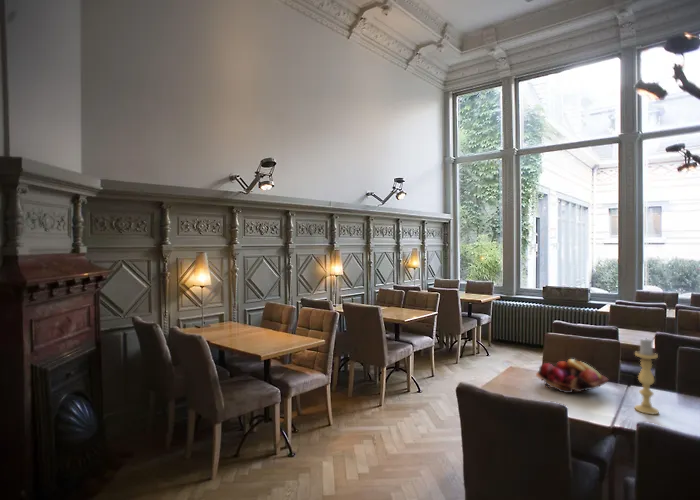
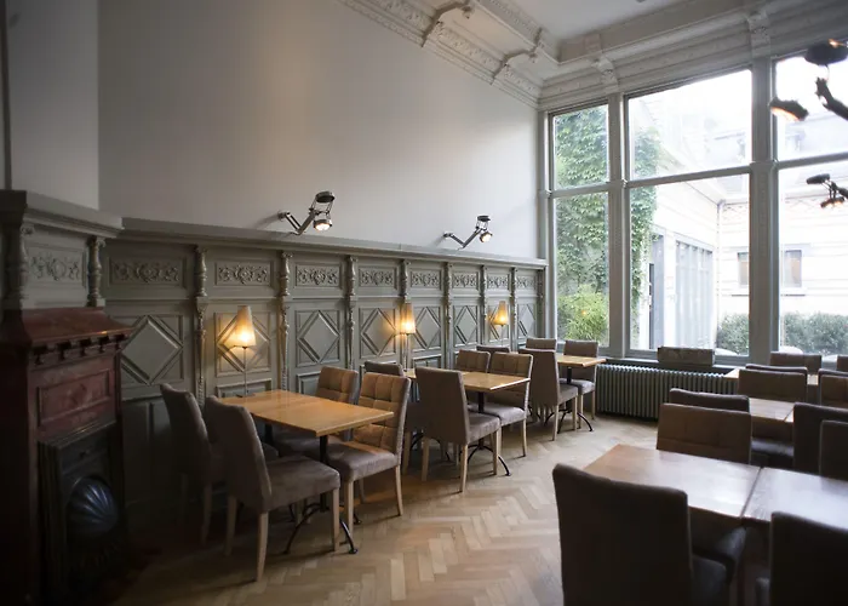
- fruit basket (571, 374)
- candle holder (646, 374)
